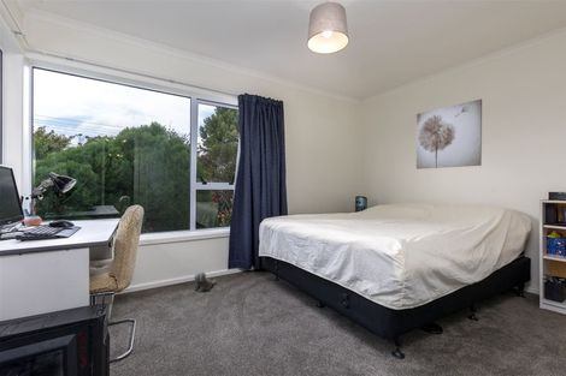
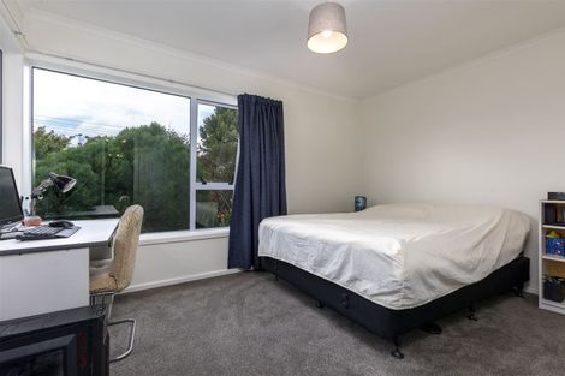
- plush toy (206, 279)
- wall art (446, 137)
